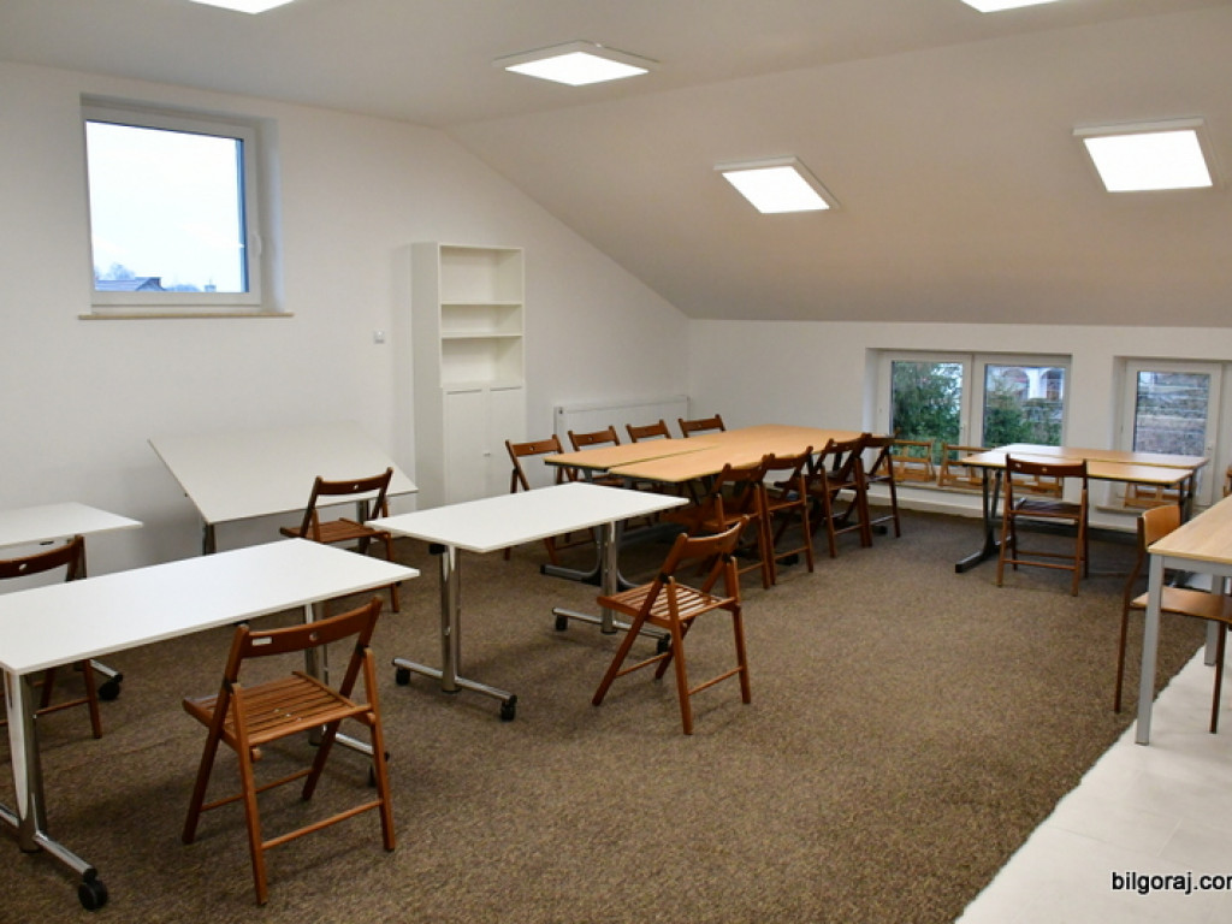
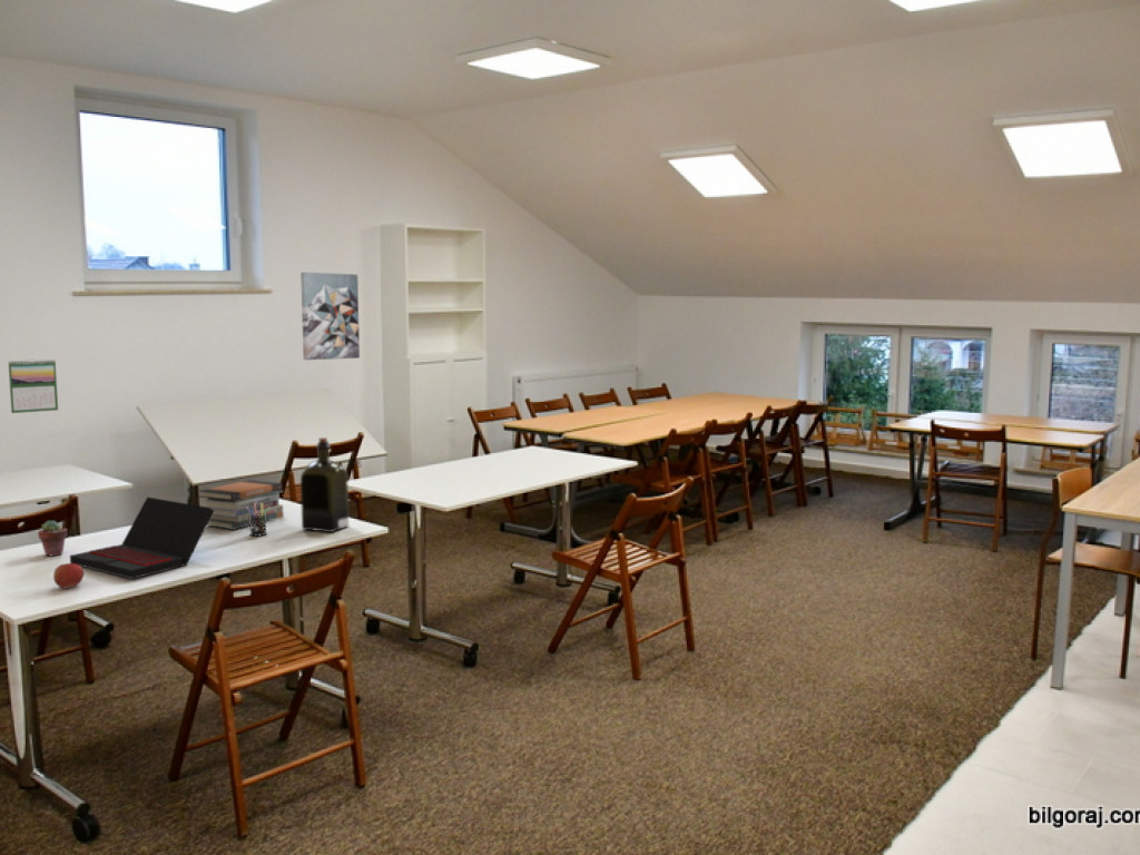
+ calendar (33, 385)
+ potted succulent (52, 537)
+ pen holder (258, 518)
+ book stack (242, 503)
+ liquor (324, 483)
+ apple (68, 574)
+ laptop (142, 534)
+ wall art (331, 316)
